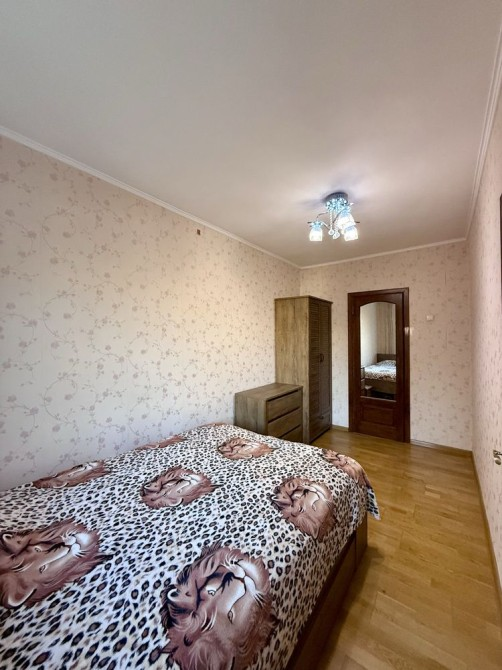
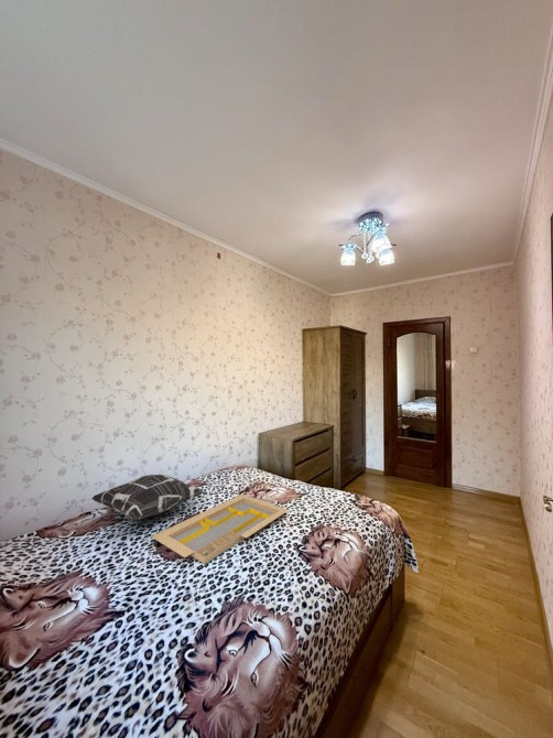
+ decorative pillow (150, 493)
+ serving tray (226, 524)
